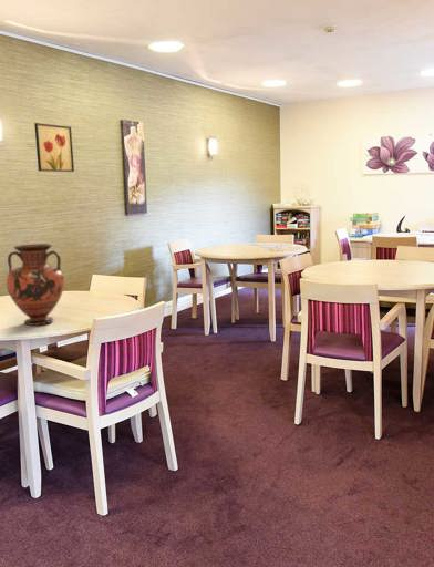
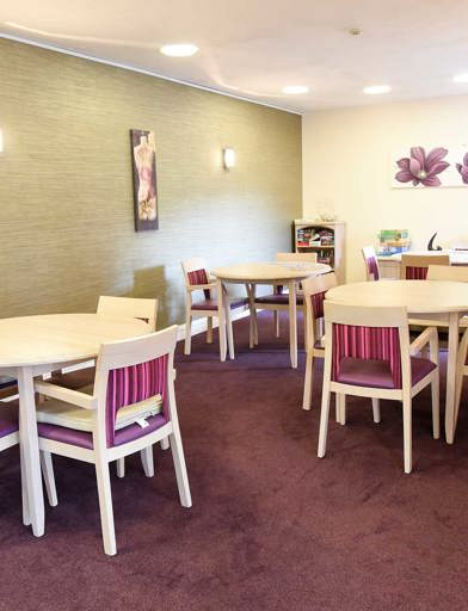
- vase (35, 284)
- wall art (54, 148)
